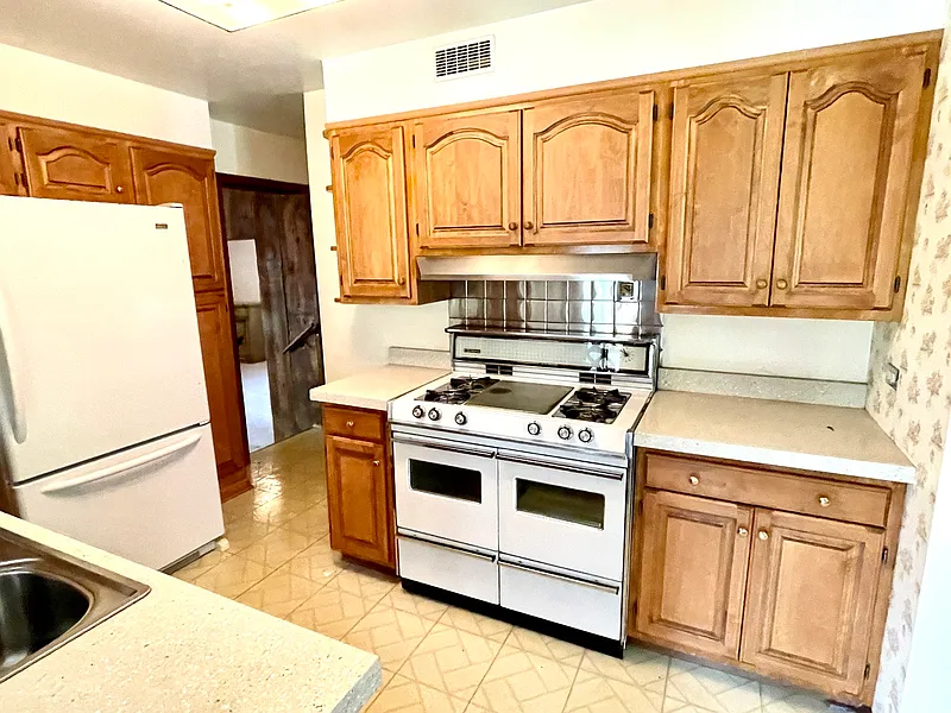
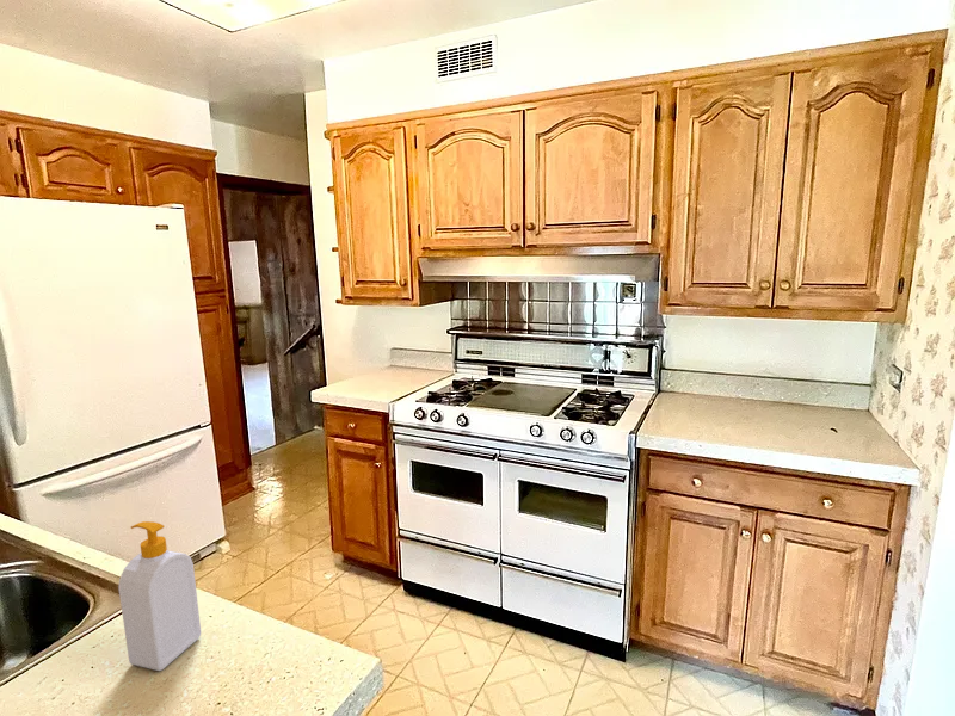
+ soap bottle (156, 588)
